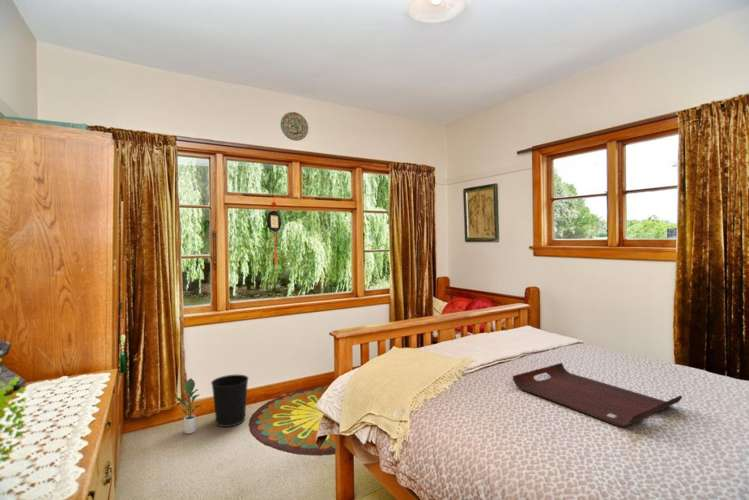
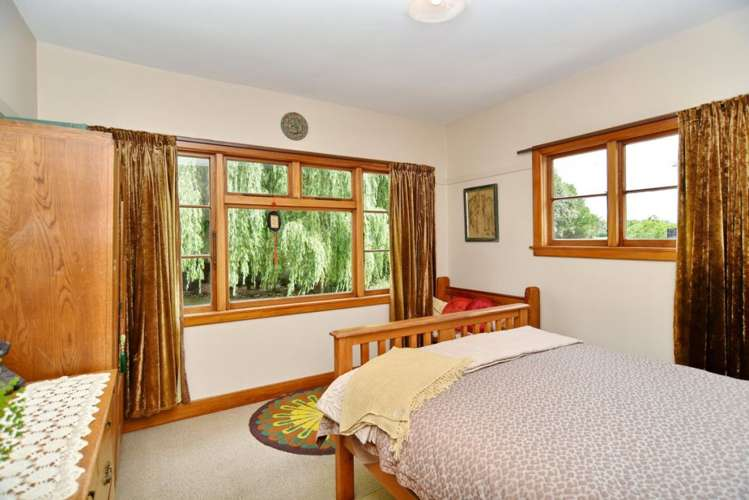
- serving tray (590, 390)
- wastebasket (230, 400)
- potted plant (188, 407)
